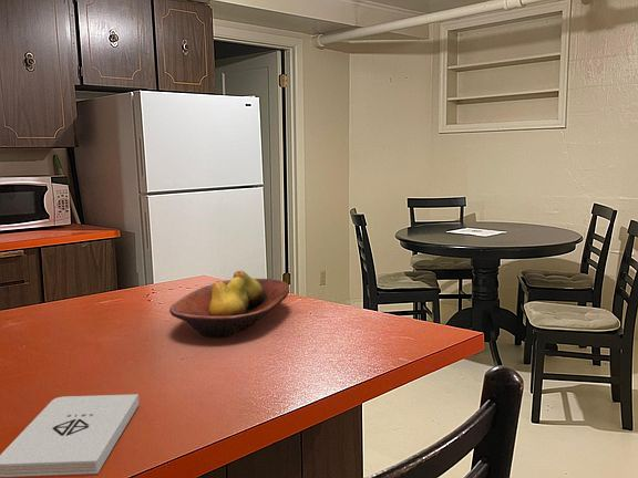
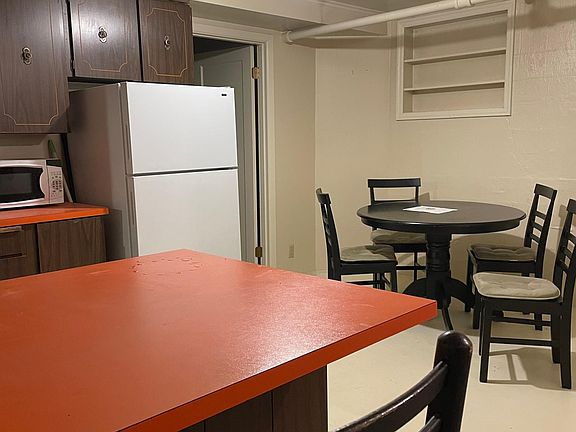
- notepad (74, 430)
- fruit bowl (233, 298)
